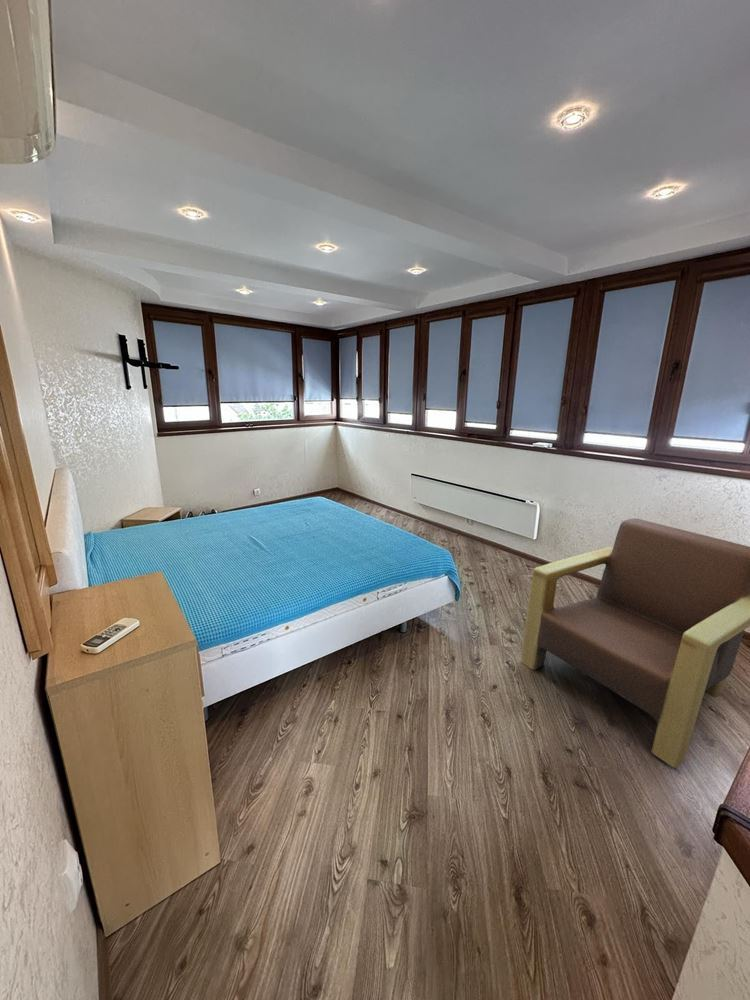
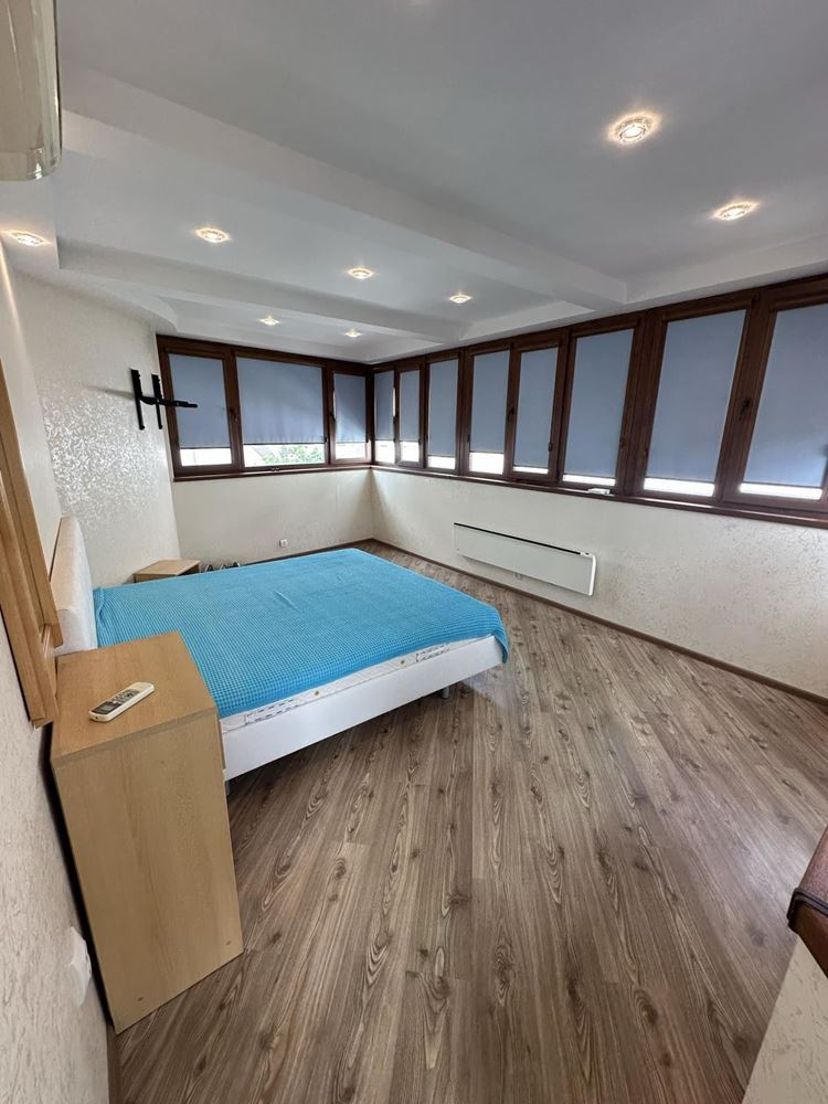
- armchair (641, 614)
